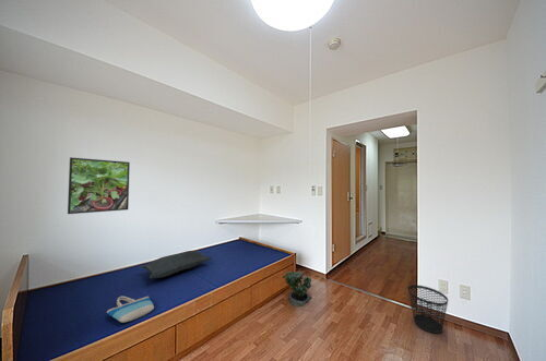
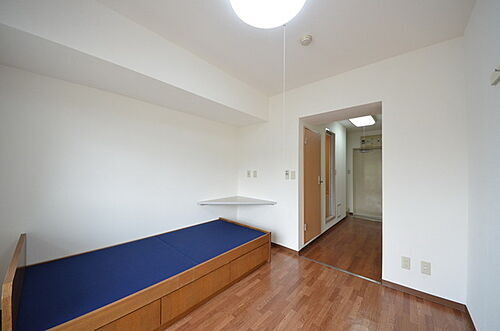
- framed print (100, 185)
- tote bag (130, 304)
- cushion (177, 262)
- potted plant (297, 284)
- wastebasket (427, 309)
